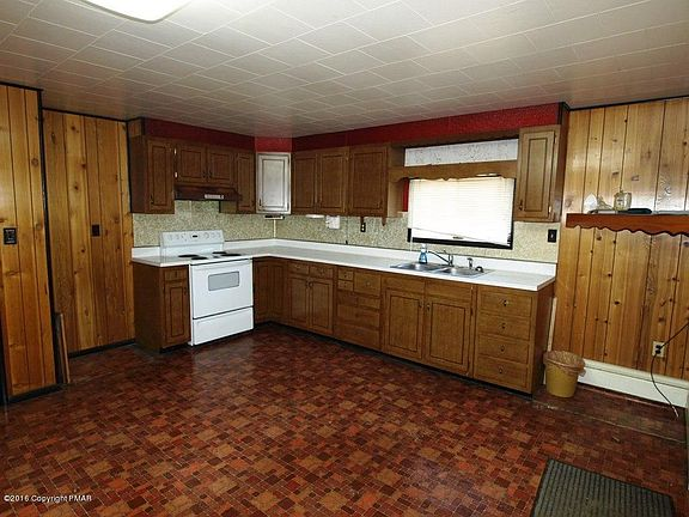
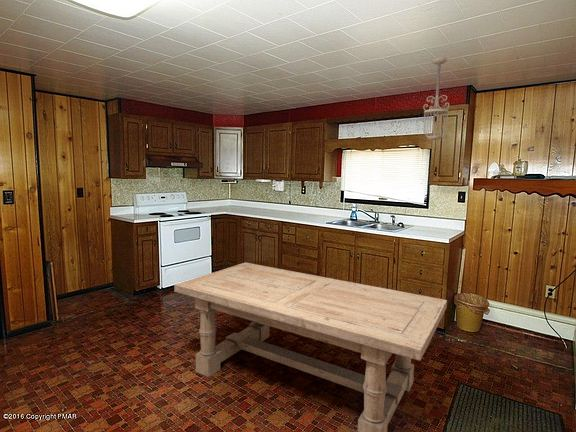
+ ceiling light fixture (436, 101)
+ dining table (303, 335)
